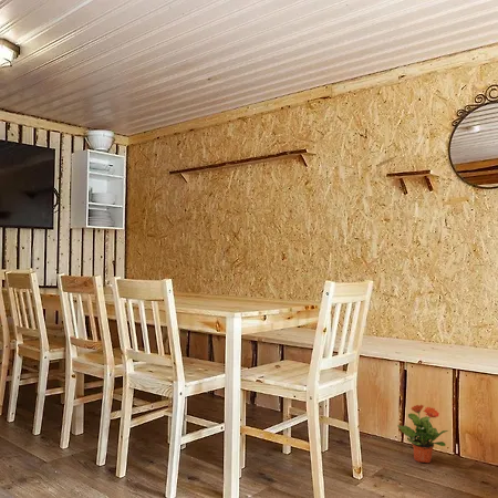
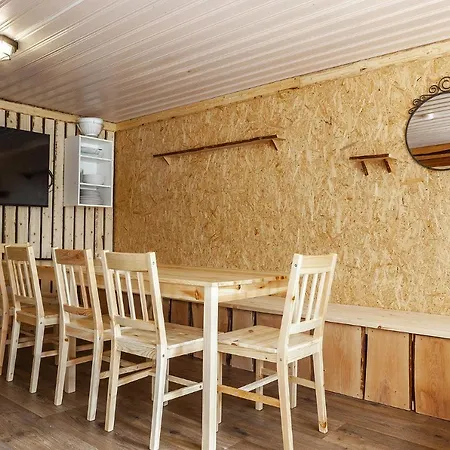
- potted plant (423, 432)
